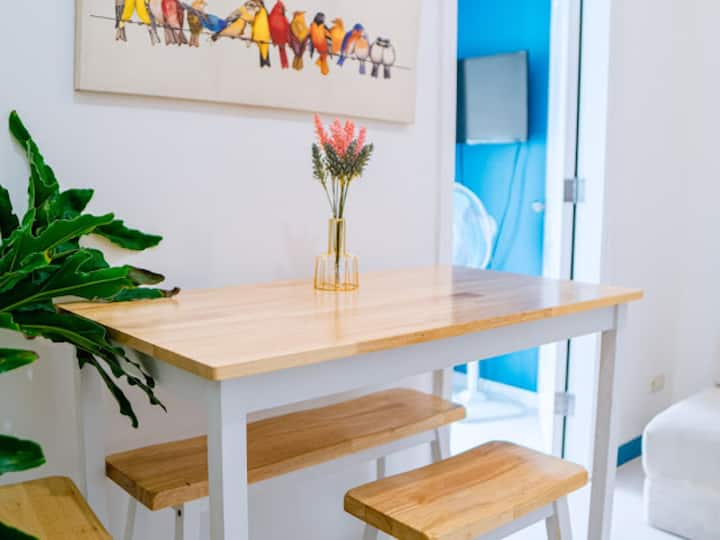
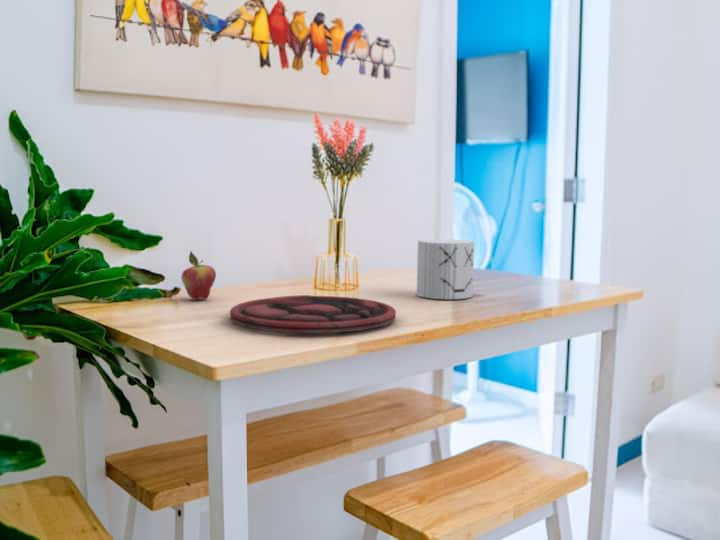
+ plate (313, 311)
+ mug (445, 268)
+ fruit (198, 275)
